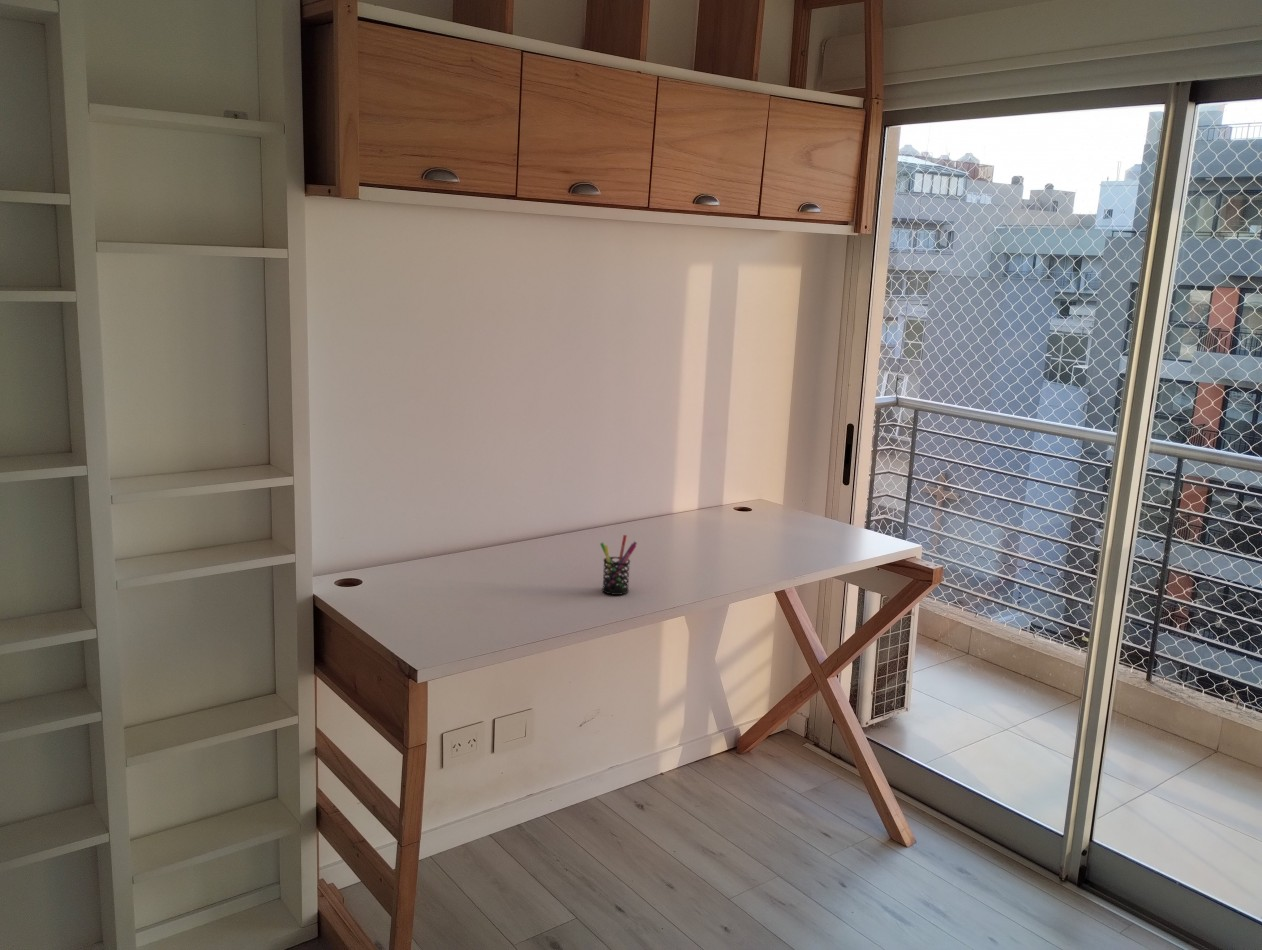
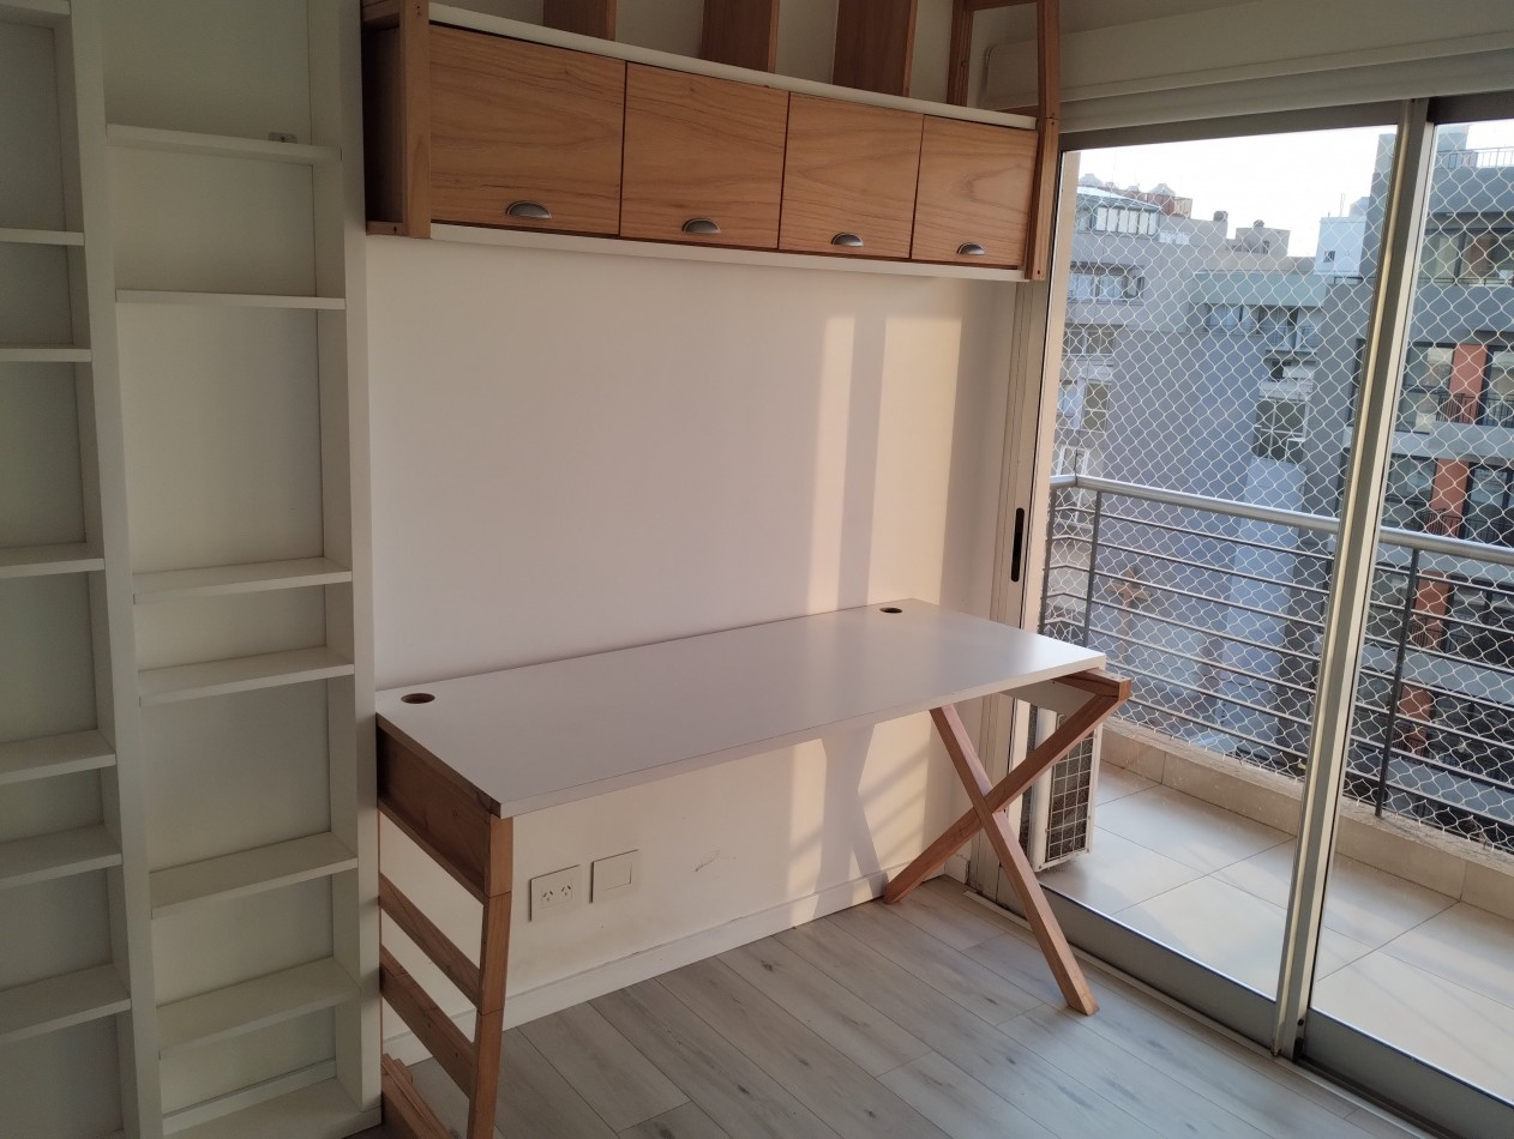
- pen holder (614, 563)
